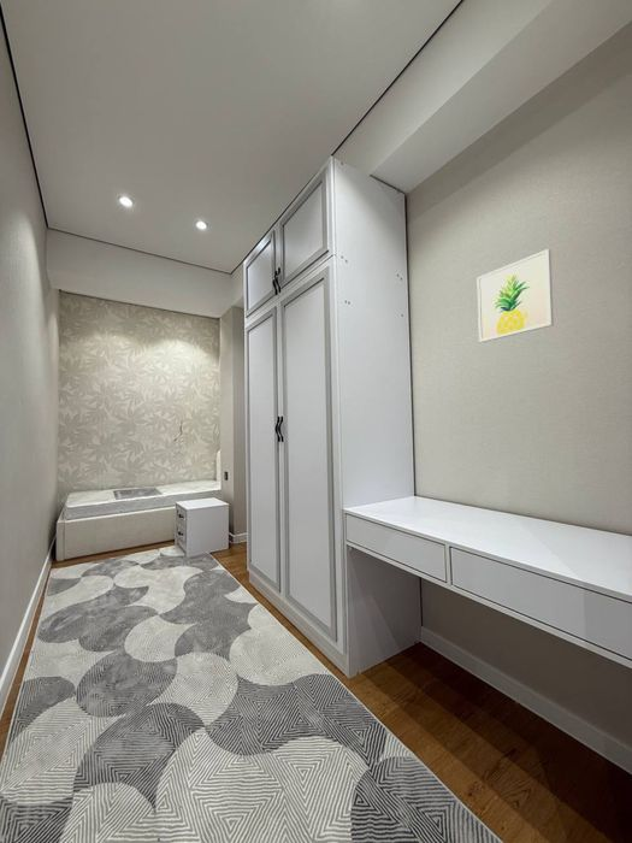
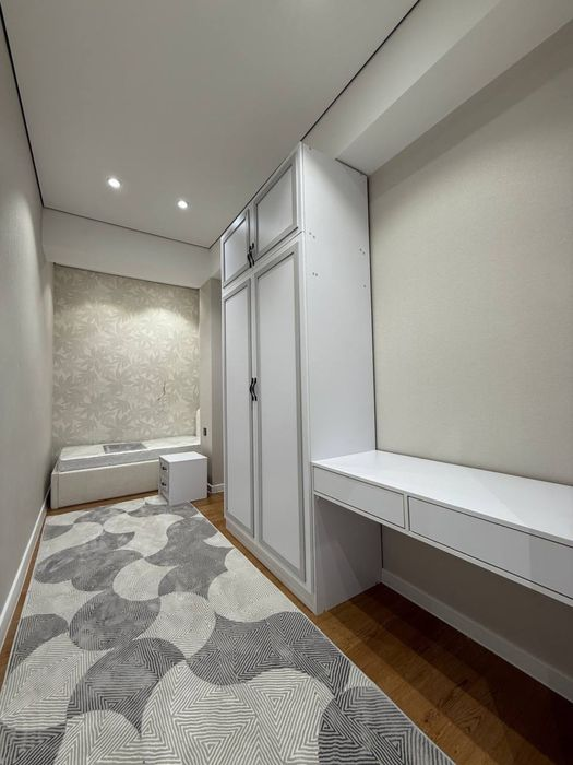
- wall art (512, 299)
